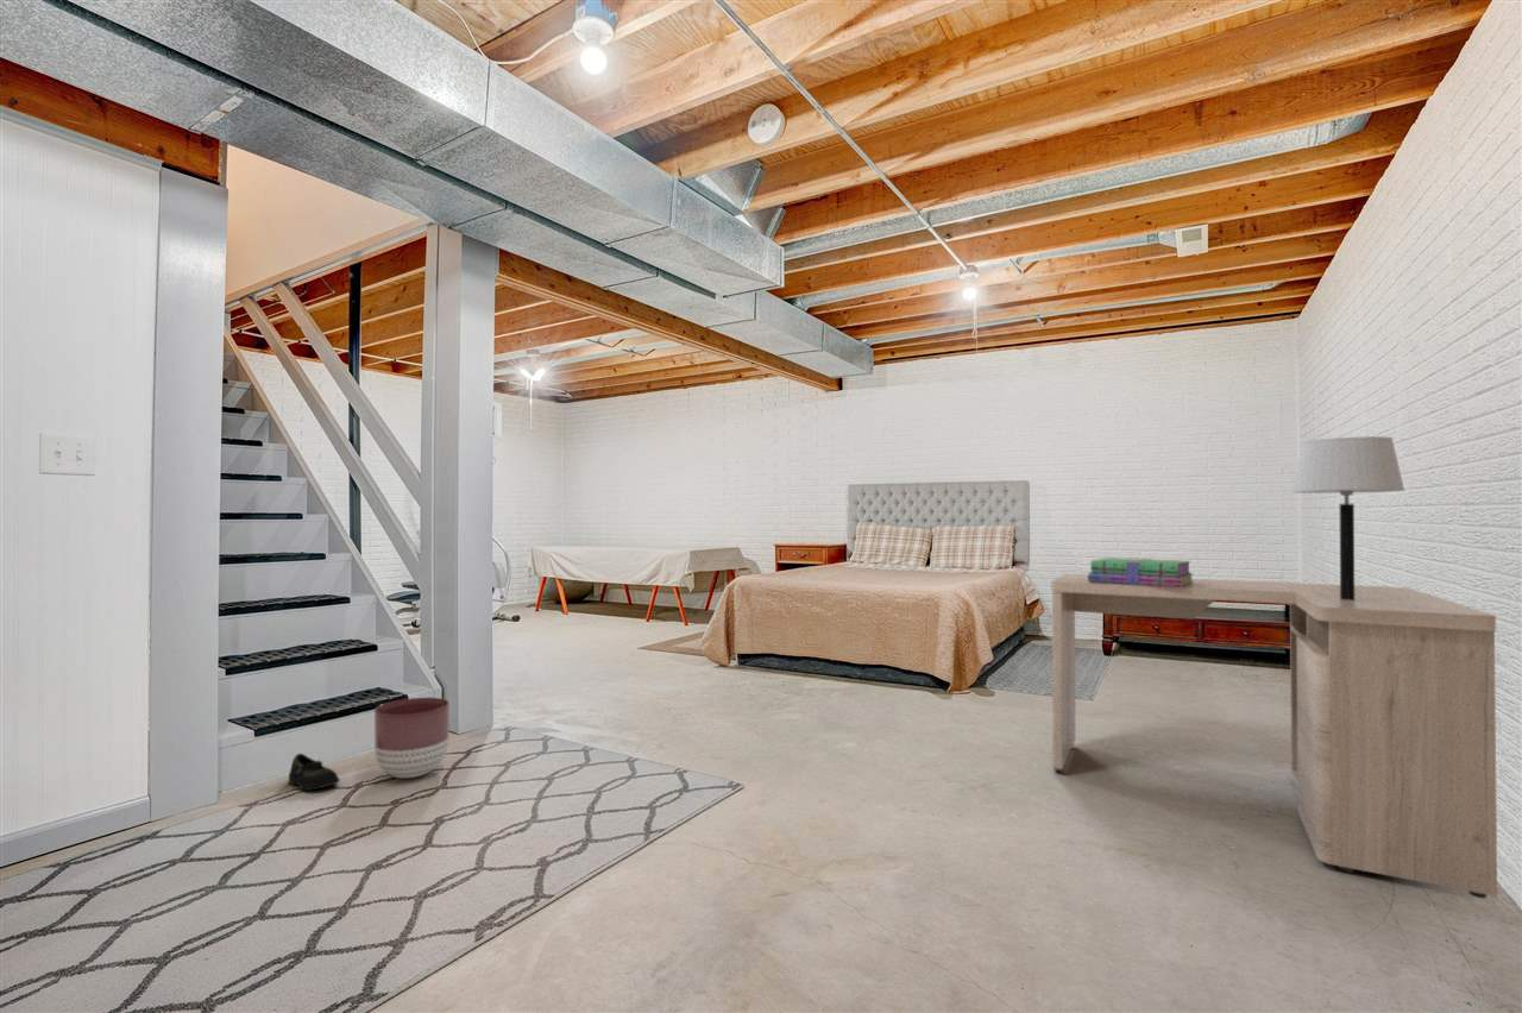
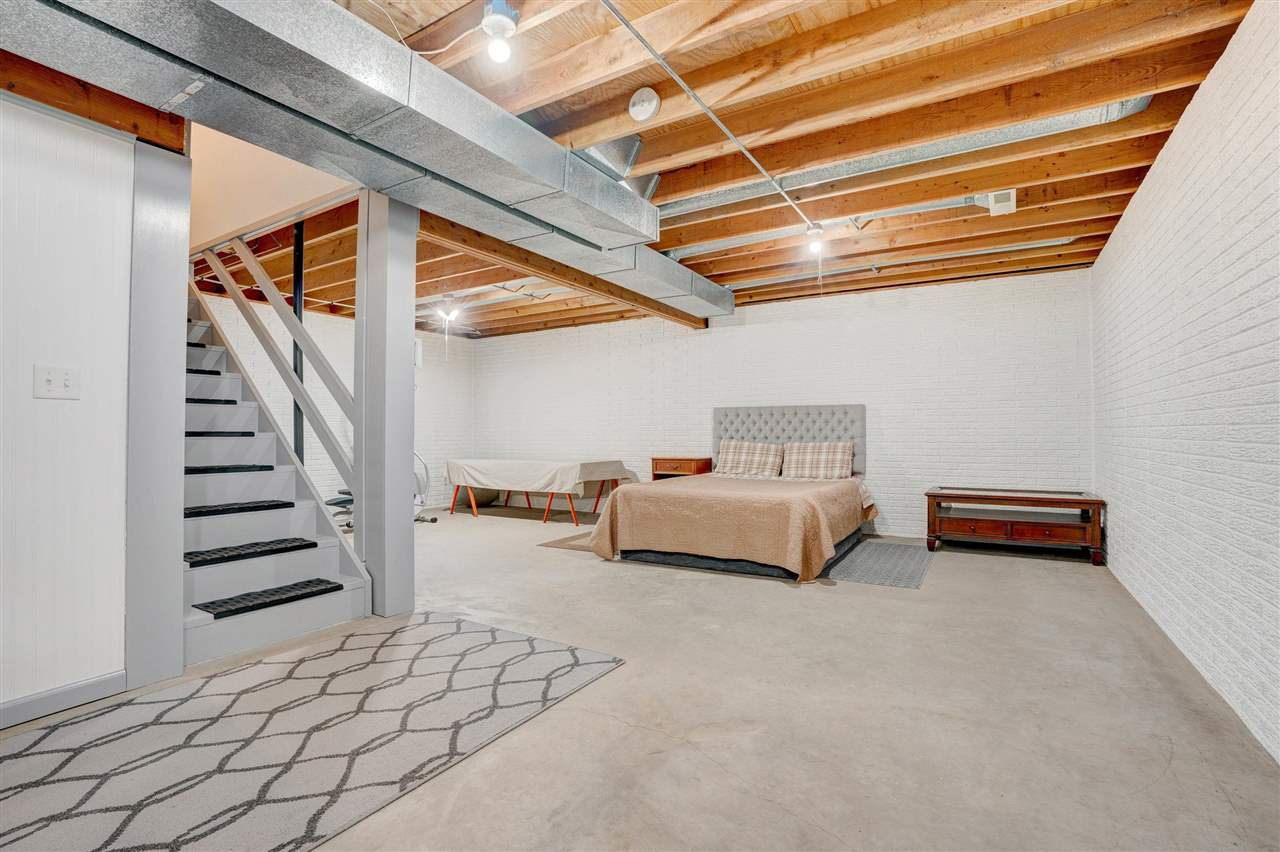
- planter (411, 740)
- desk (1290, 696)
- stack of books (1140, 571)
- table lamp (1346, 518)
- shoe (312, 770)
